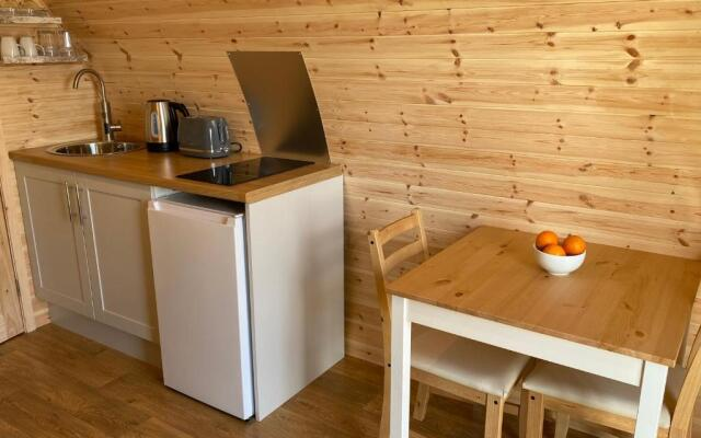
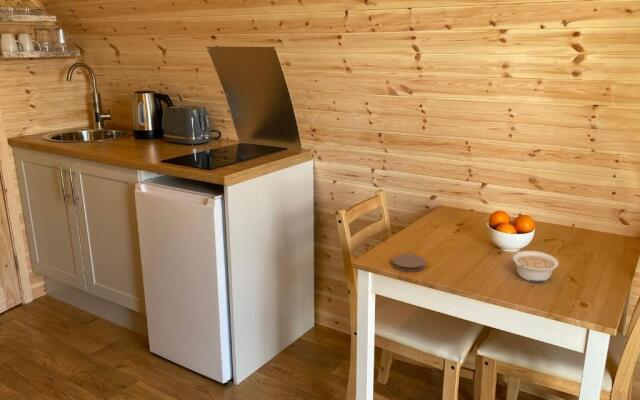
+ legume (534, 266)
+ coaster (408, 262)
